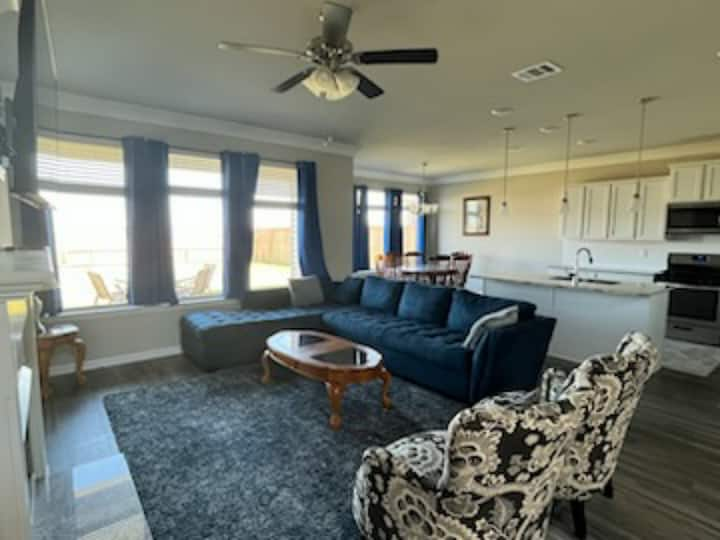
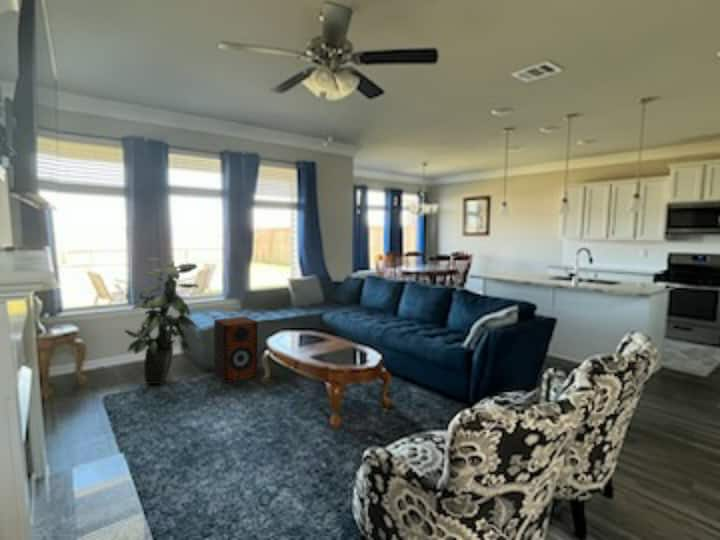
+ speaker (236, 348)
+ indoor plant (162, 320)
